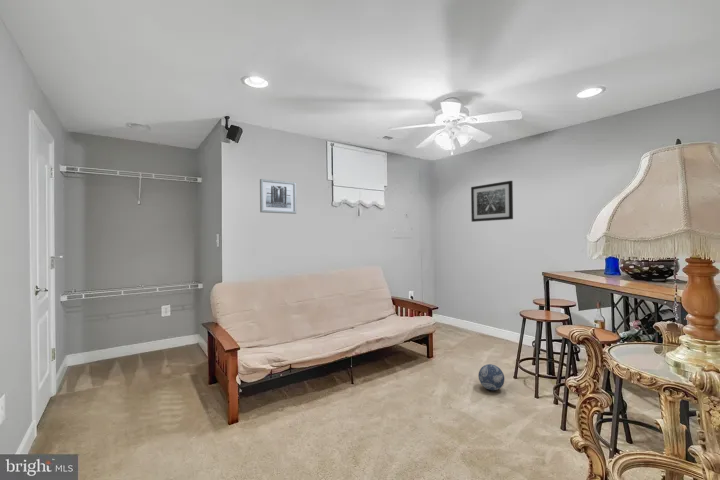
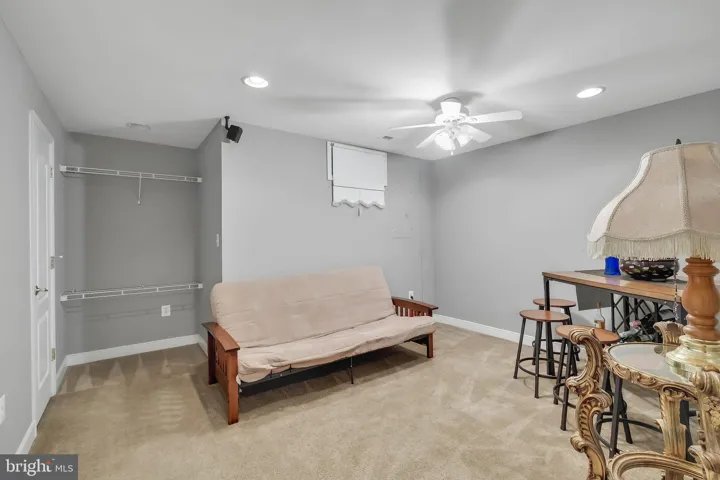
- decorative ball (491, 377)
- wall art (491, 202)
- wall art (278, 196)
